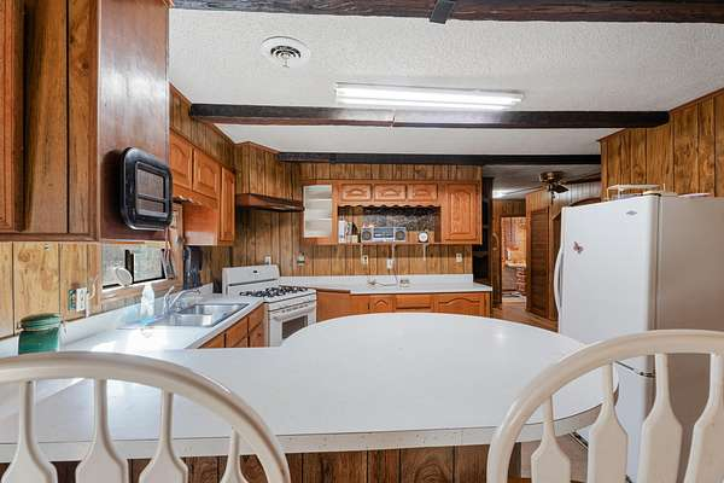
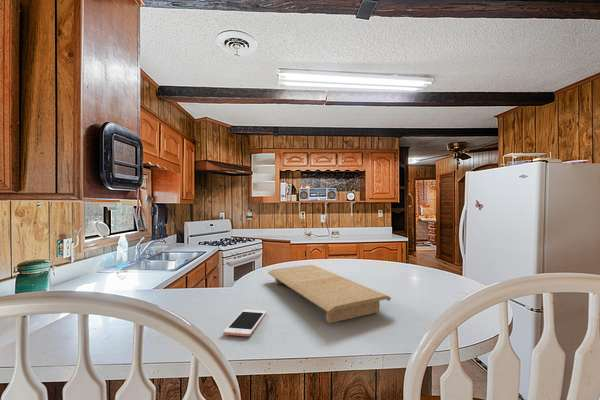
+ cell phone (246, 321)
+ cutting board (320, 287)
